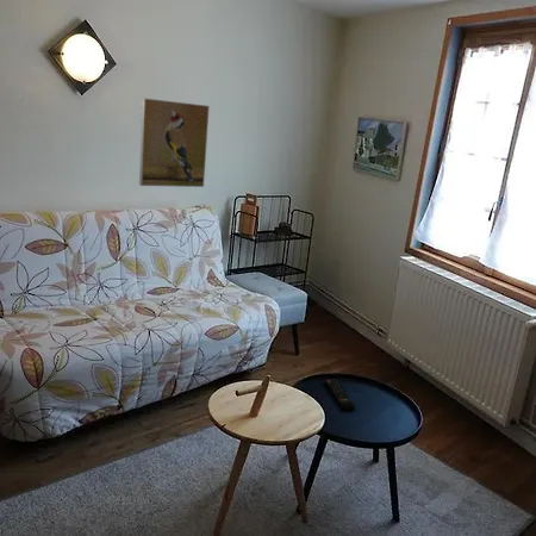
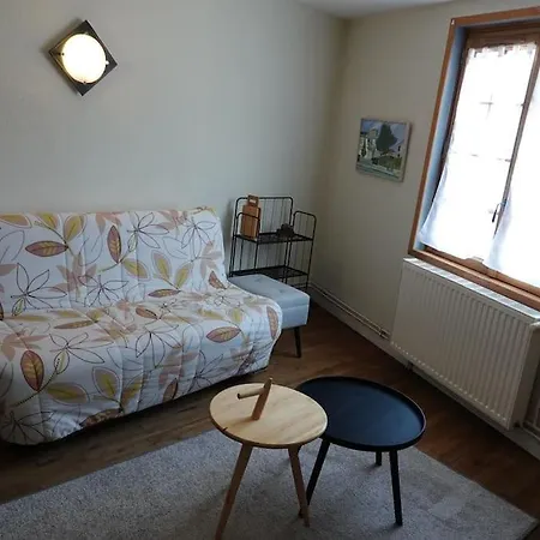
- remote control (338, 393)
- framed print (174, 144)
